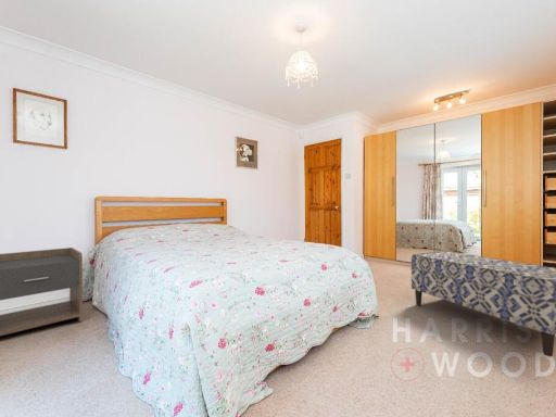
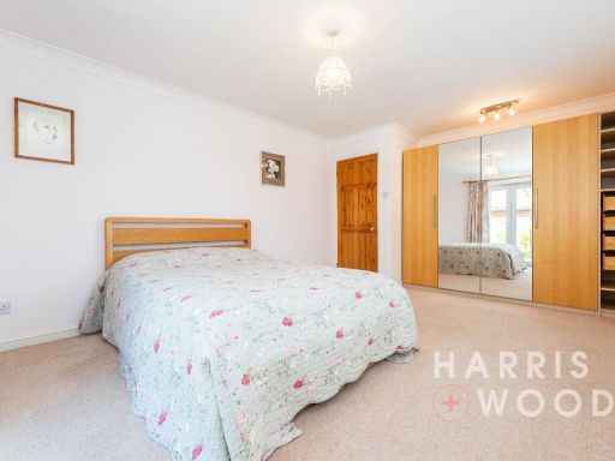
- bench (484, 291)
- nightstand (34, 289)
